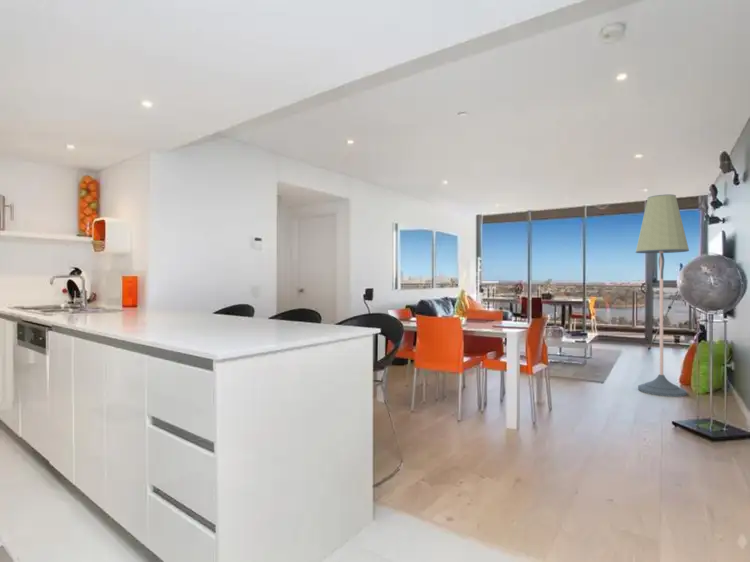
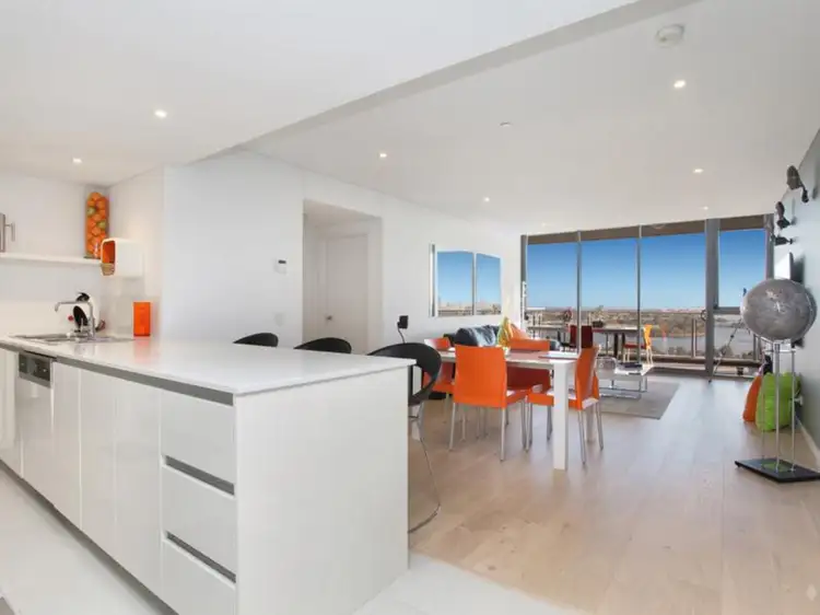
- floor lamp (661, 294)
